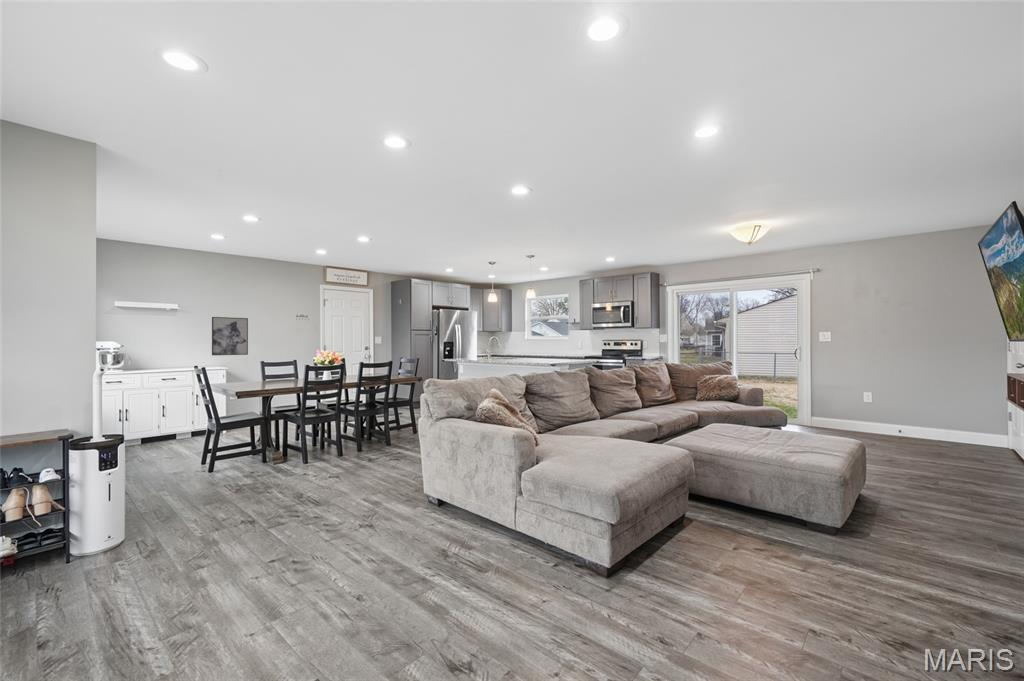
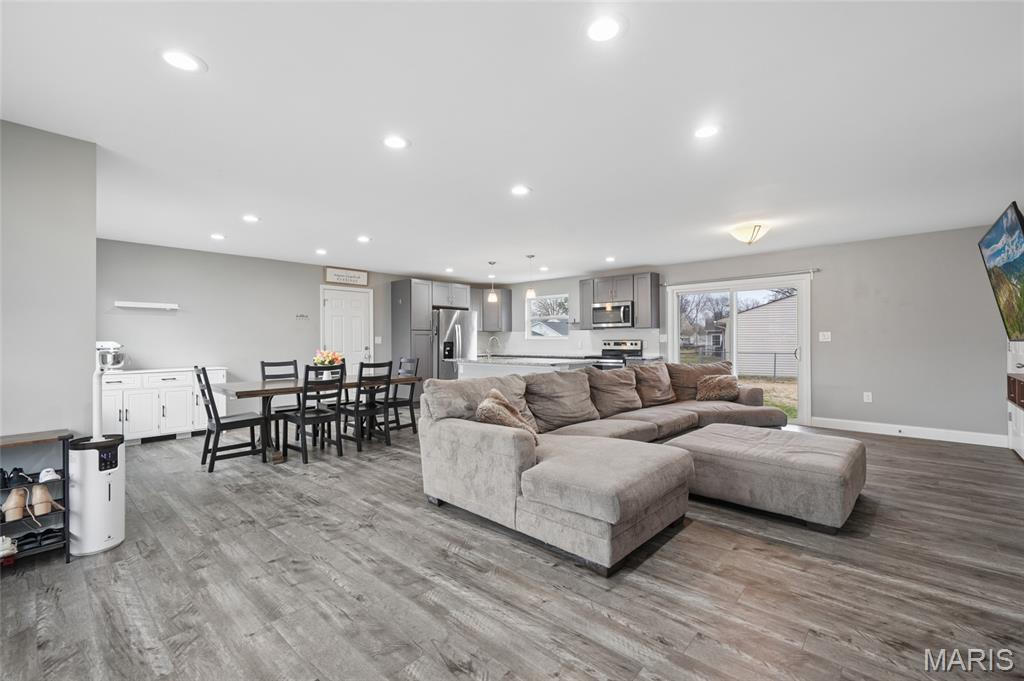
- wall art (230, 336)
